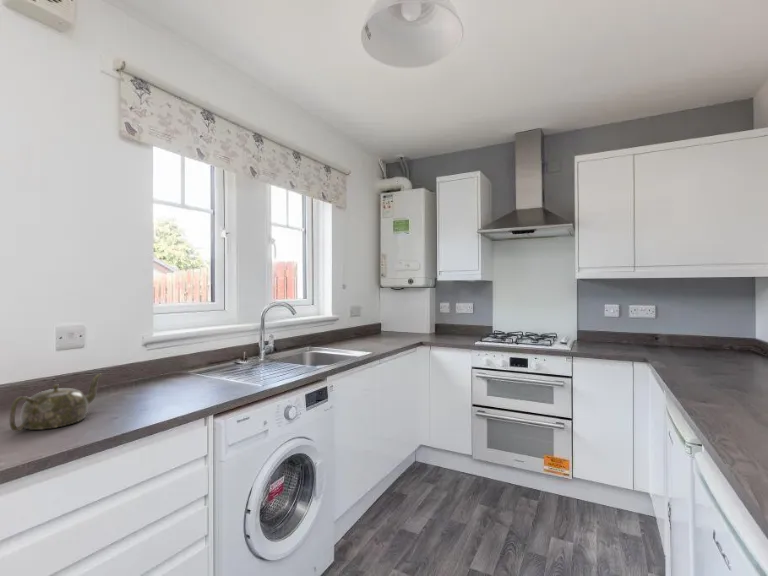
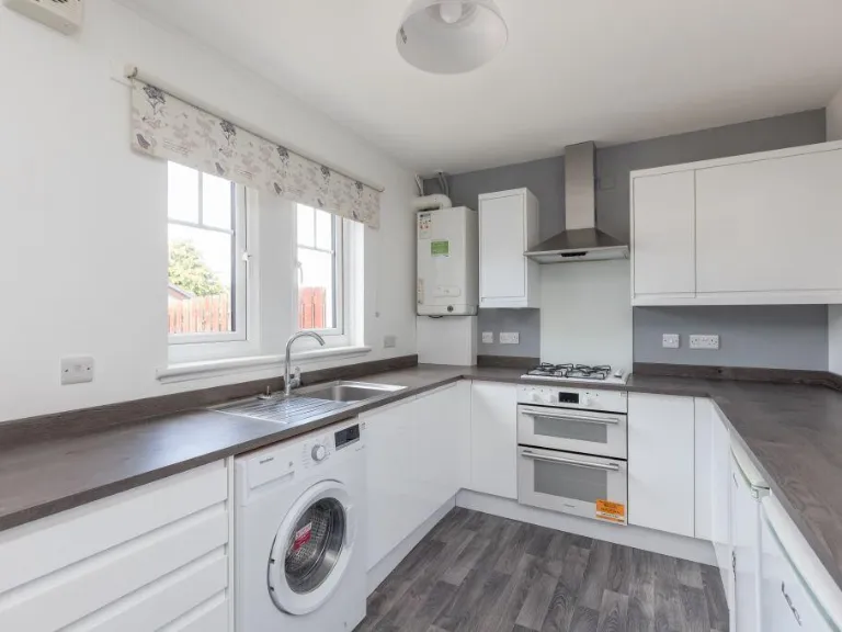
- teapot (60, 401)
